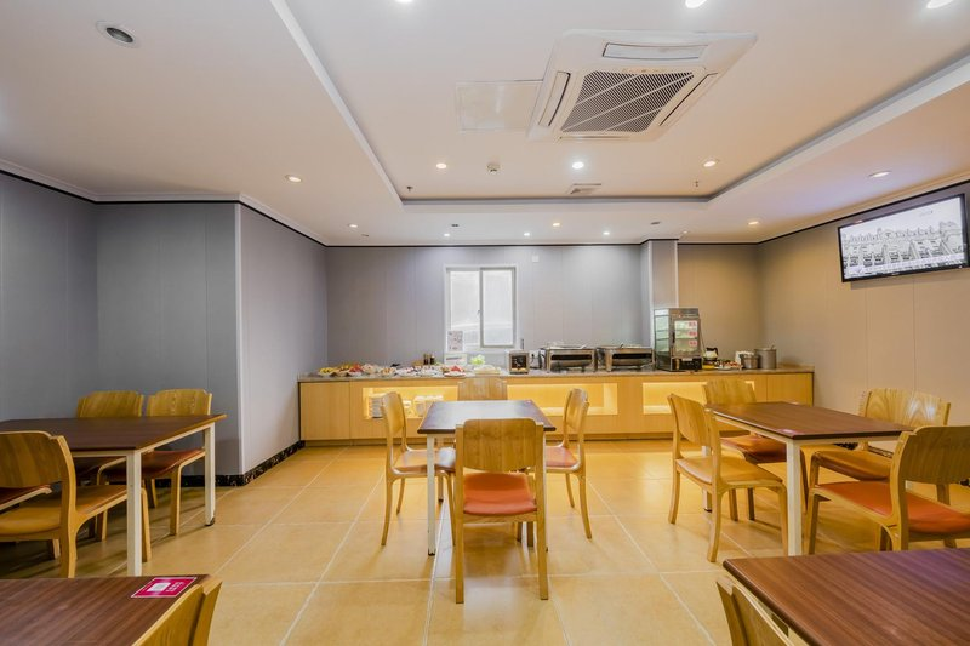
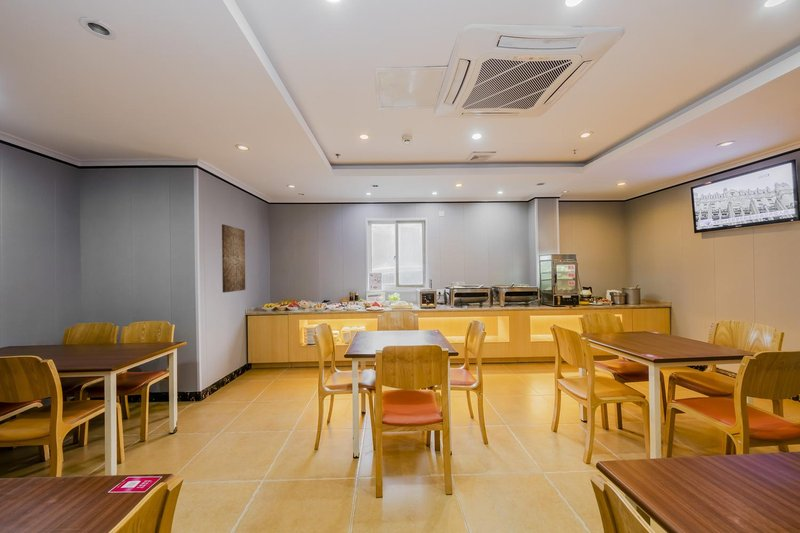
+ wall art (234, 259)
